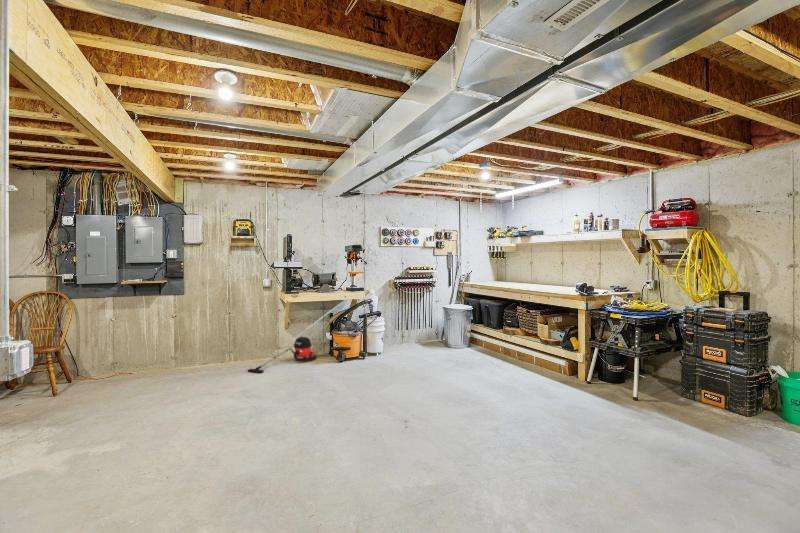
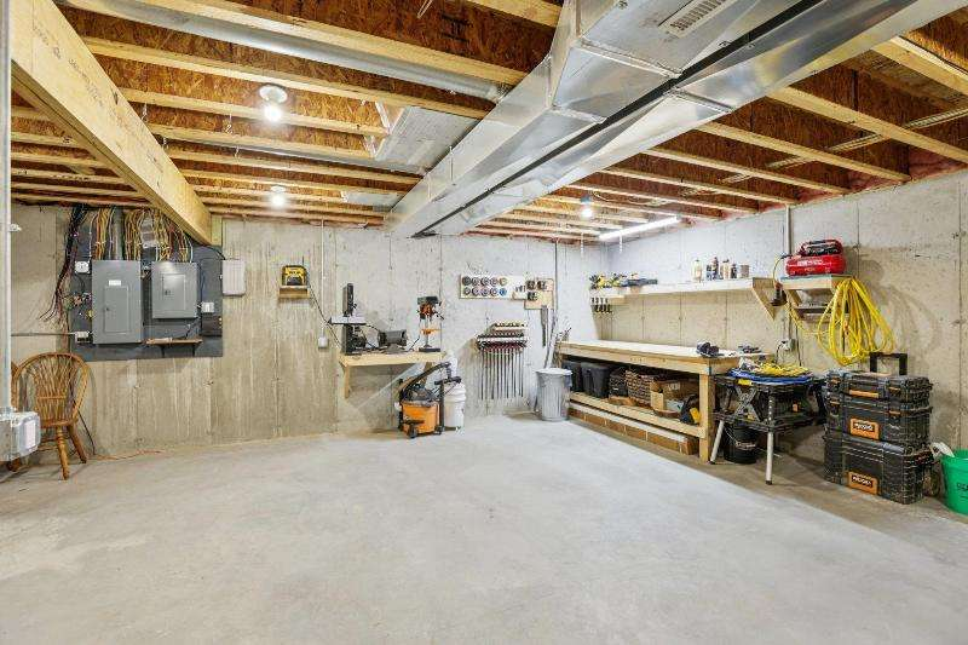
- vacuum cleaner (283, 352)
